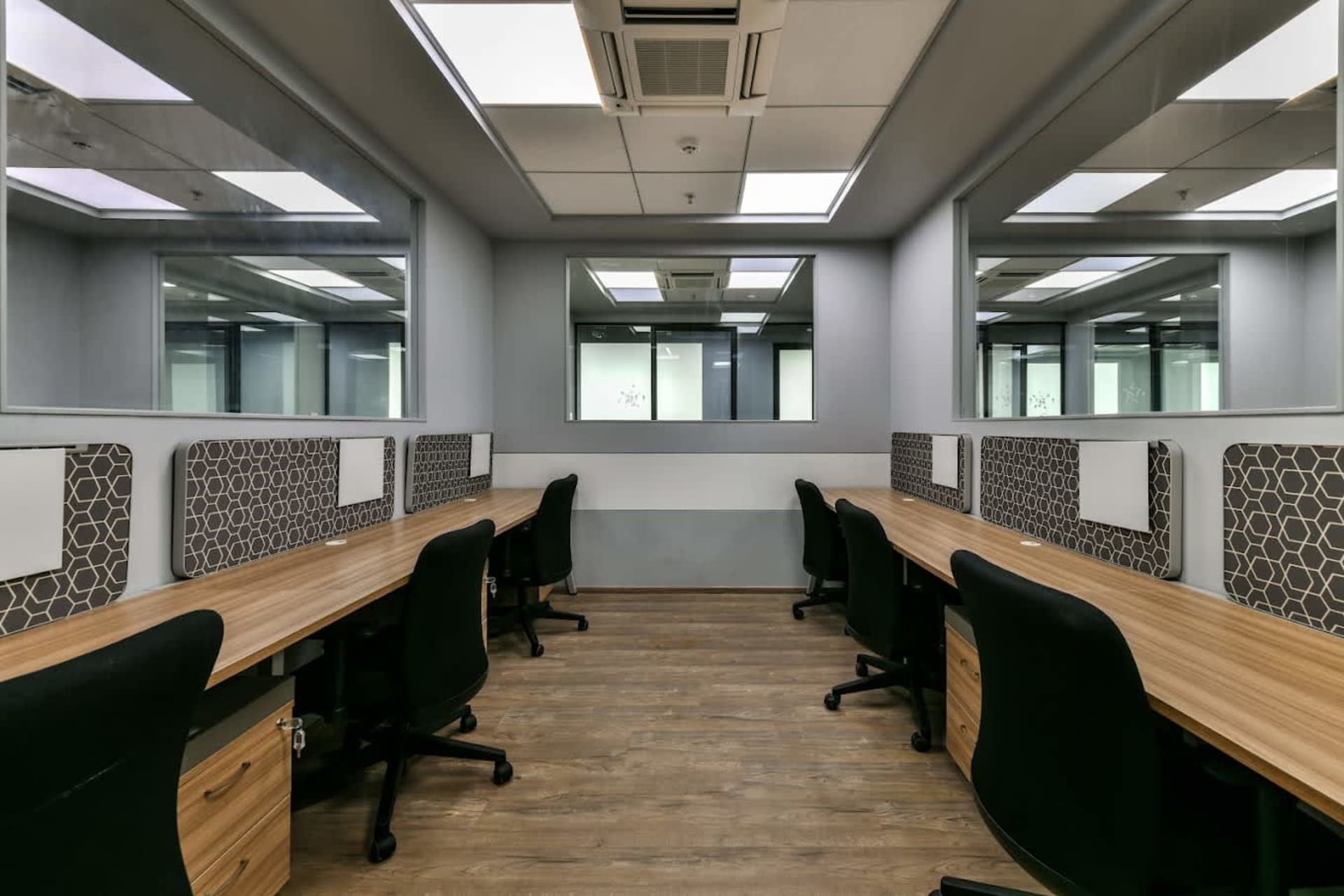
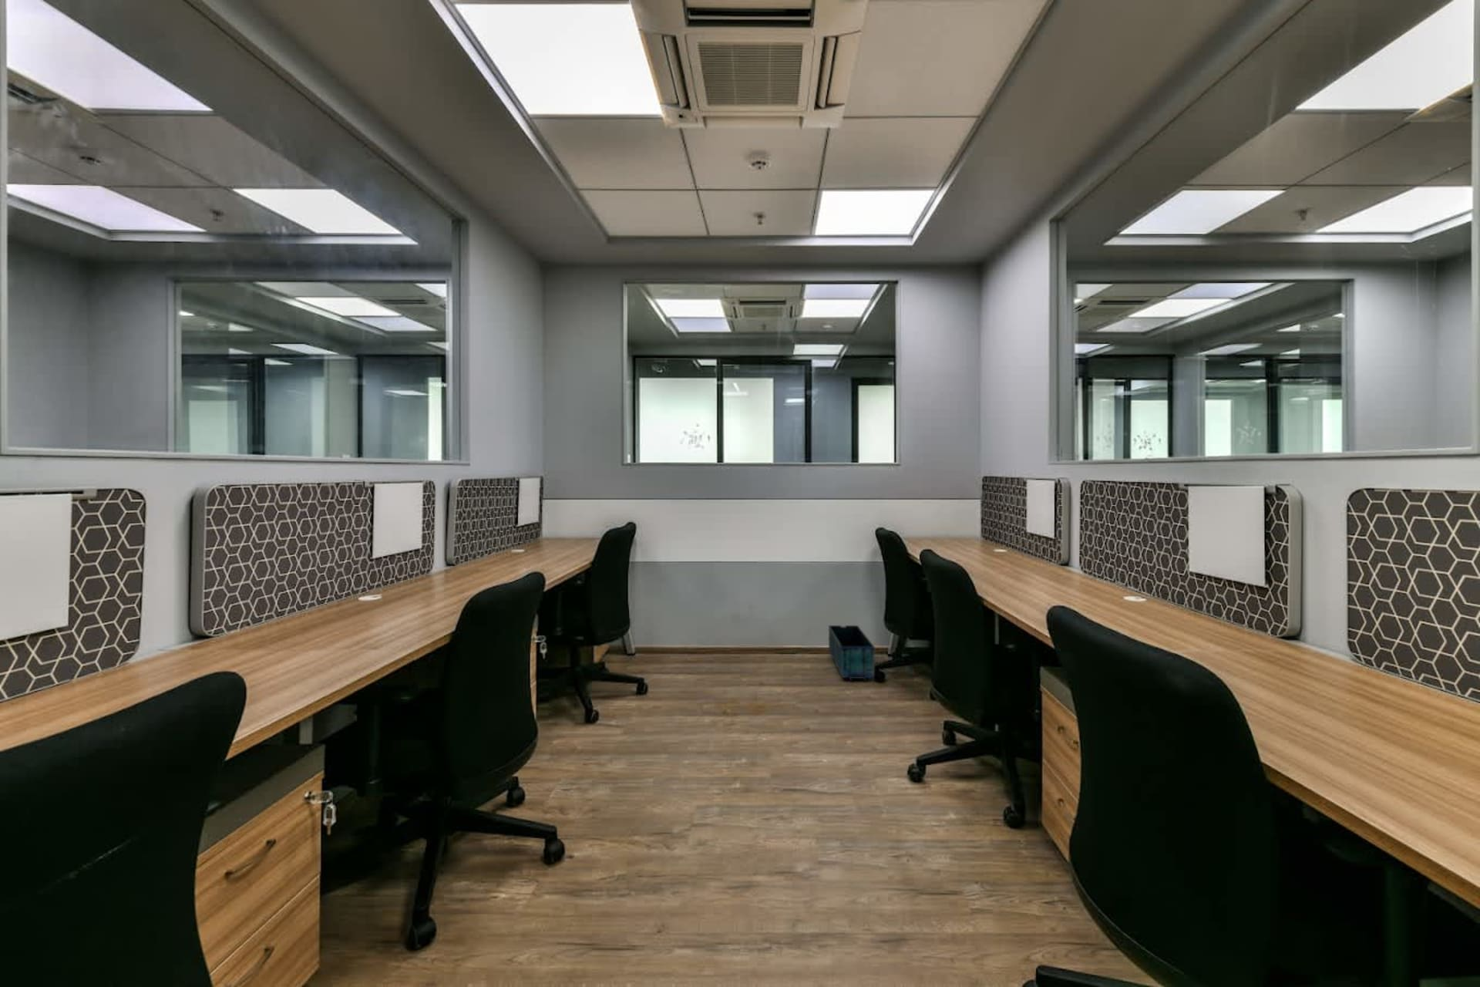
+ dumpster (850, 652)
